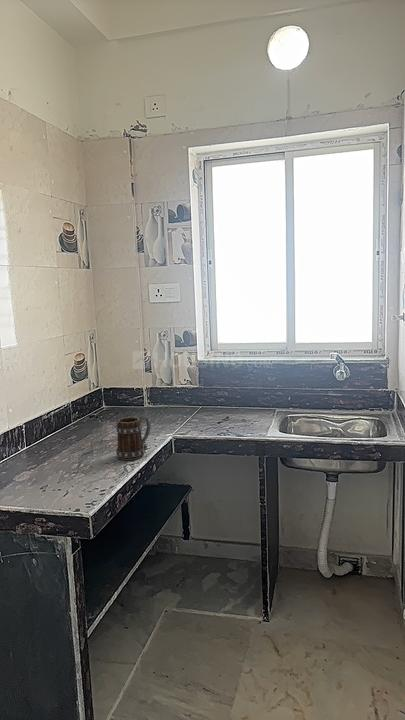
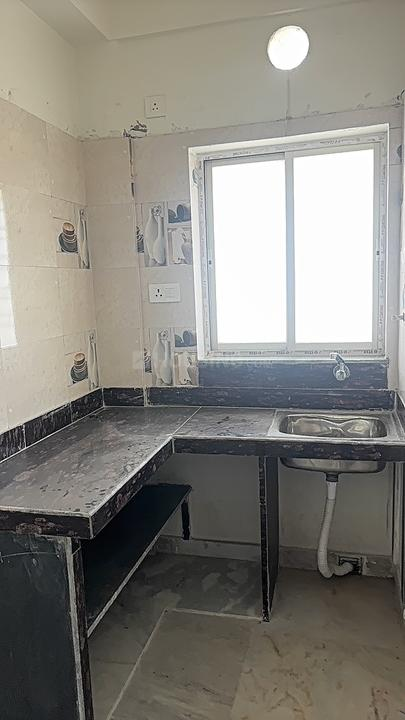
- mug (134, 436)
